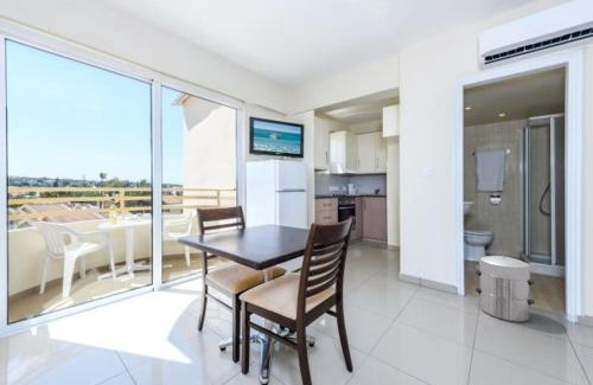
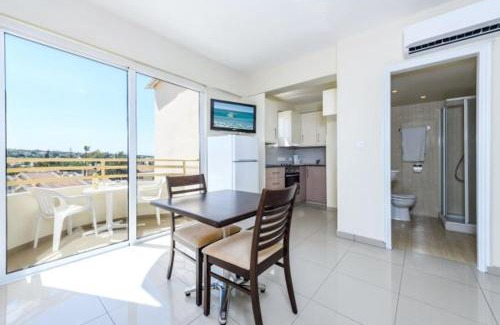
- waste bin (503, 283)
